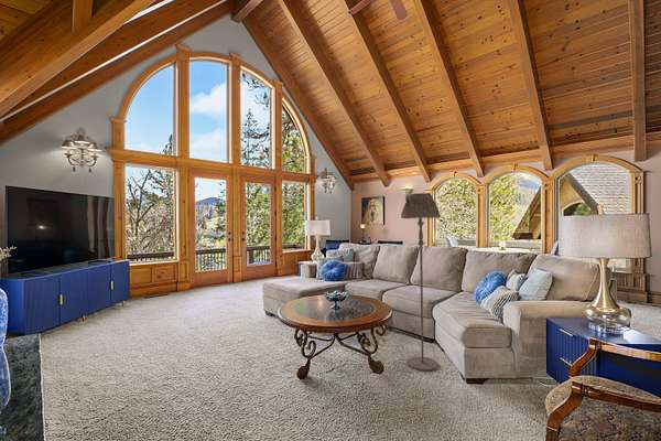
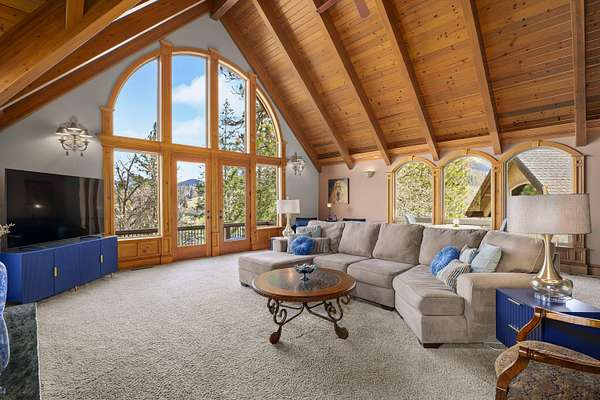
- floor lamp (421, 279)
